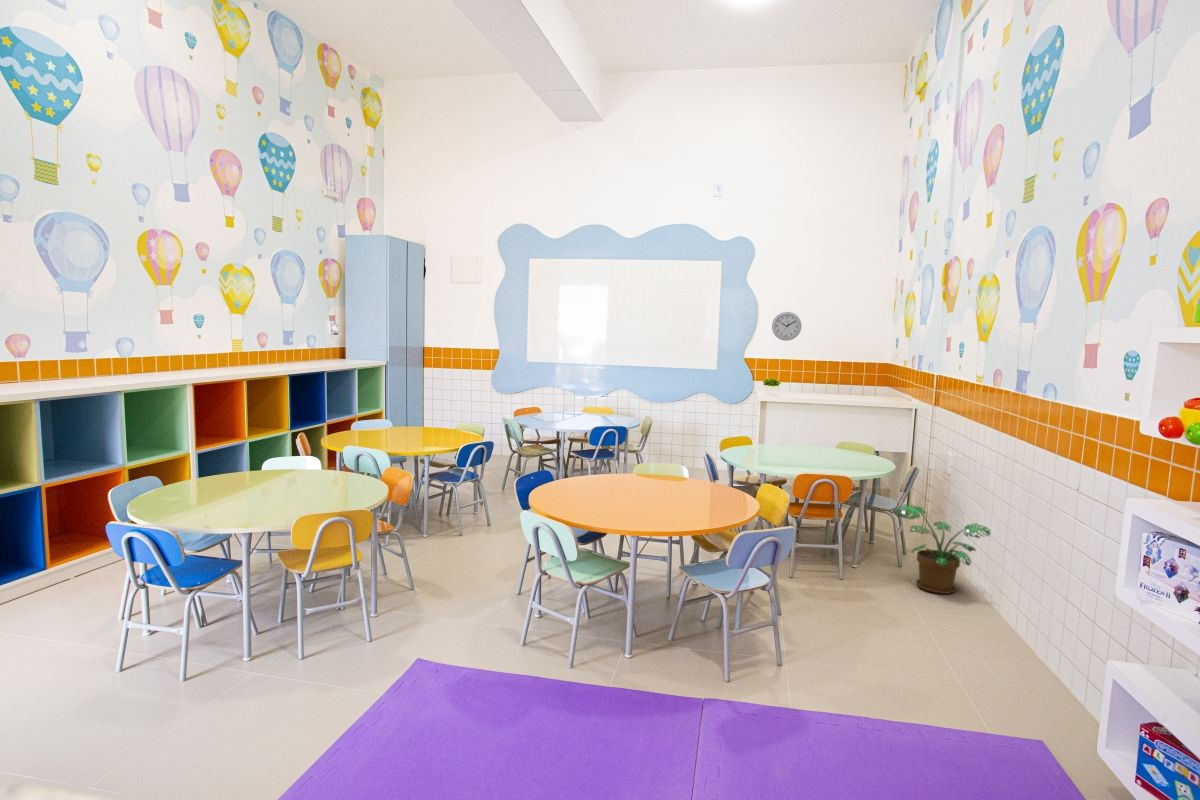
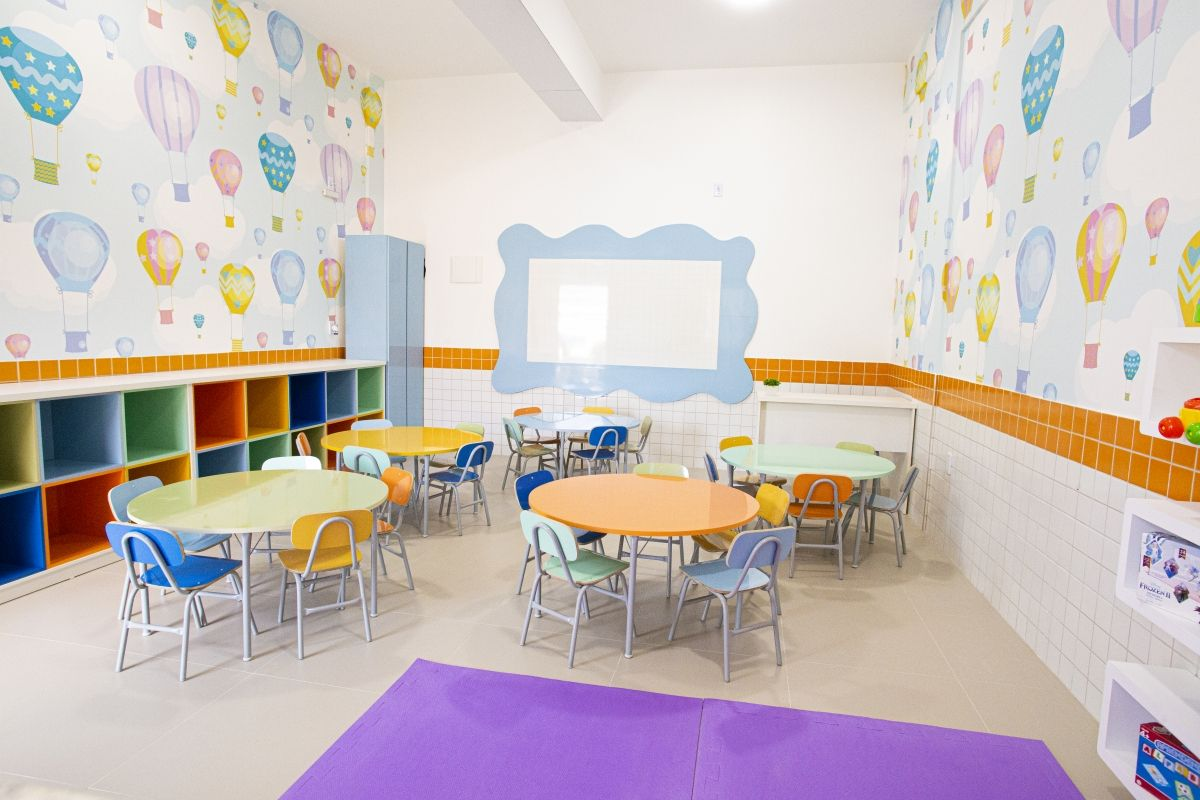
- potted plant (938, 548)
- wall clock (786, 326)
